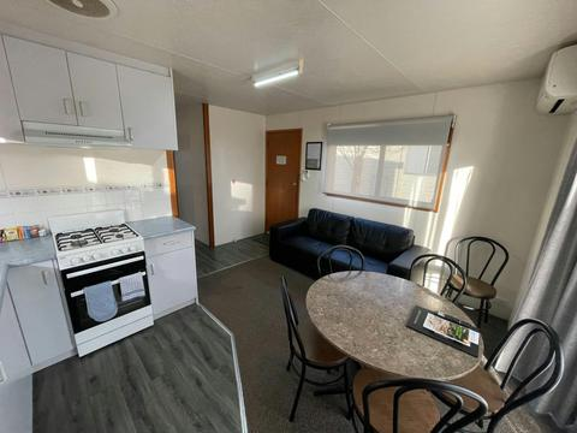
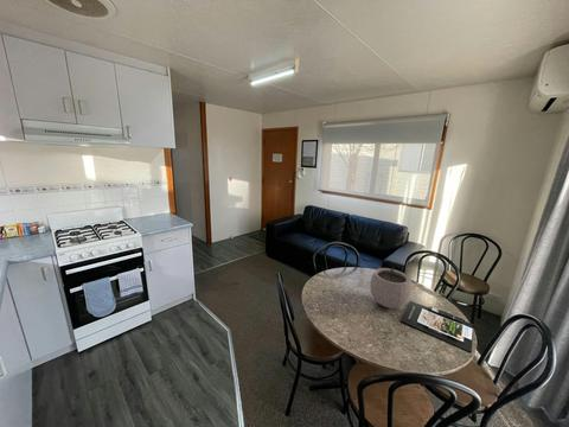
+ plant pot (390, 283)
